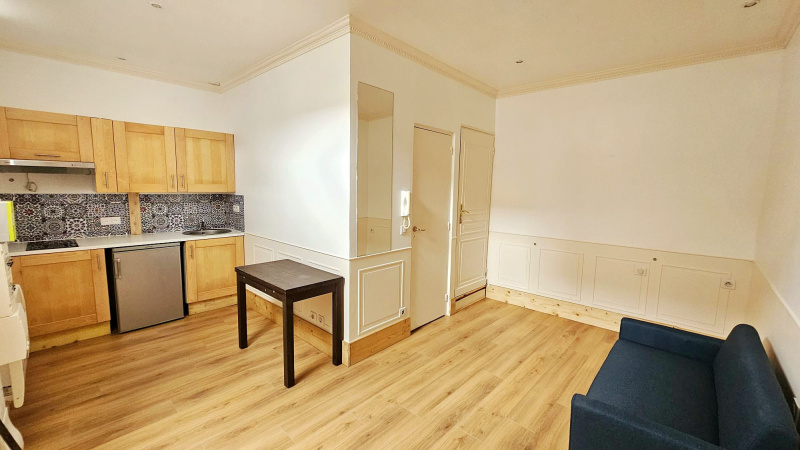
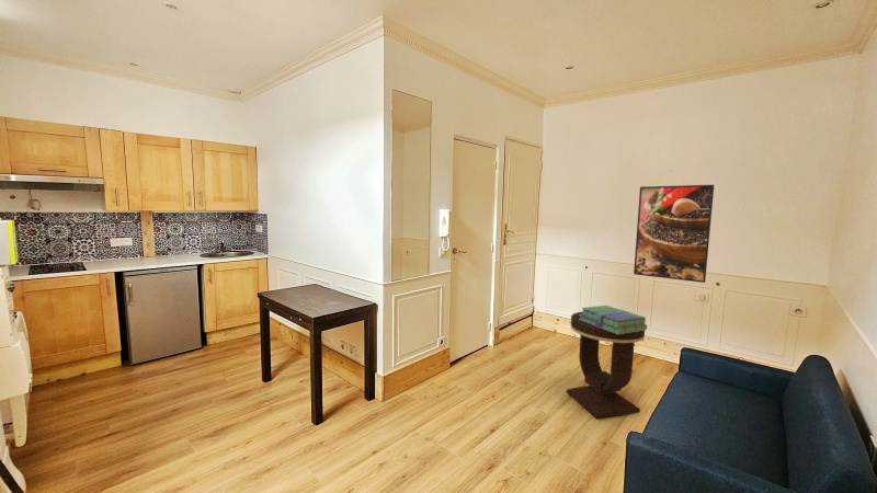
+ side table (599, 362)
+ stack of books (612, 318)
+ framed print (671, 232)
